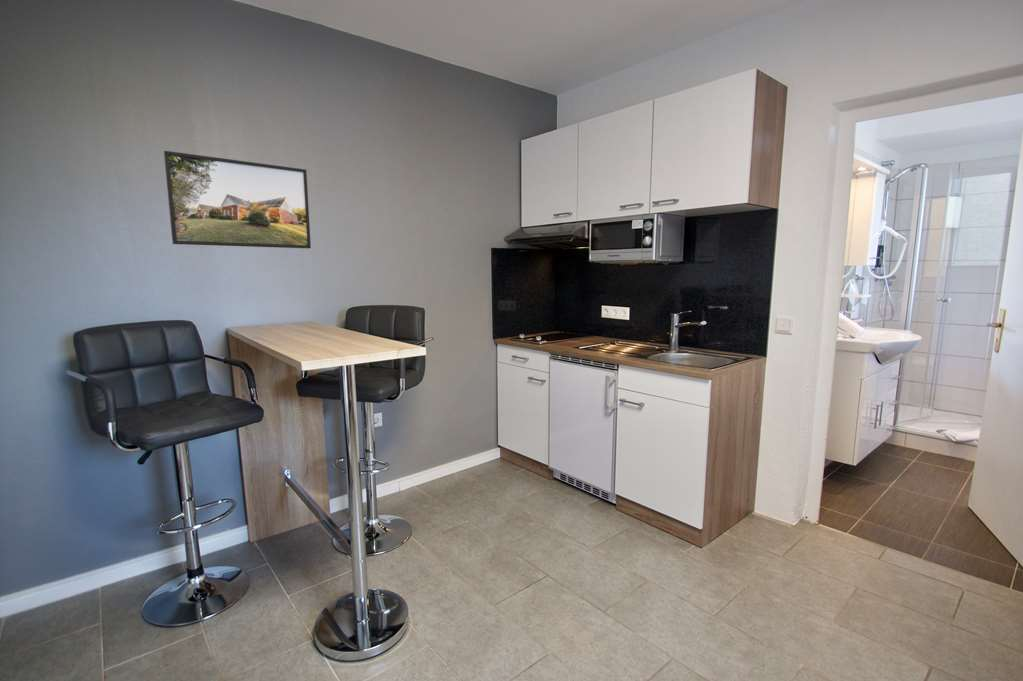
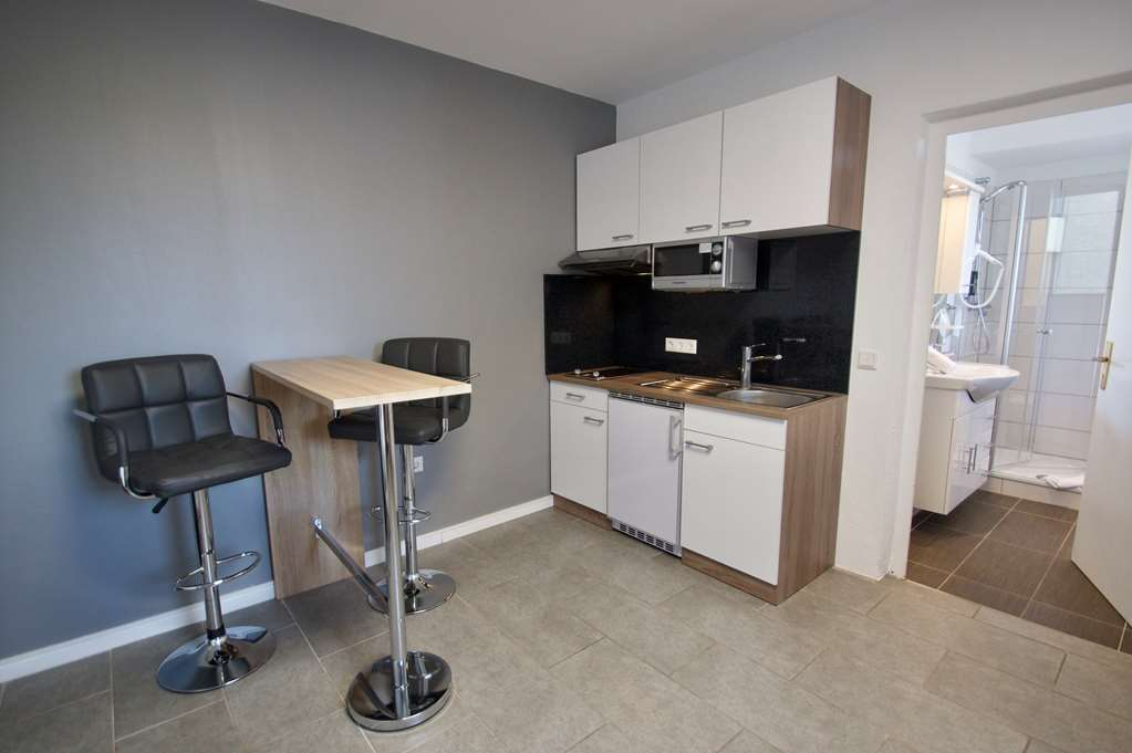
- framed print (244, 204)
